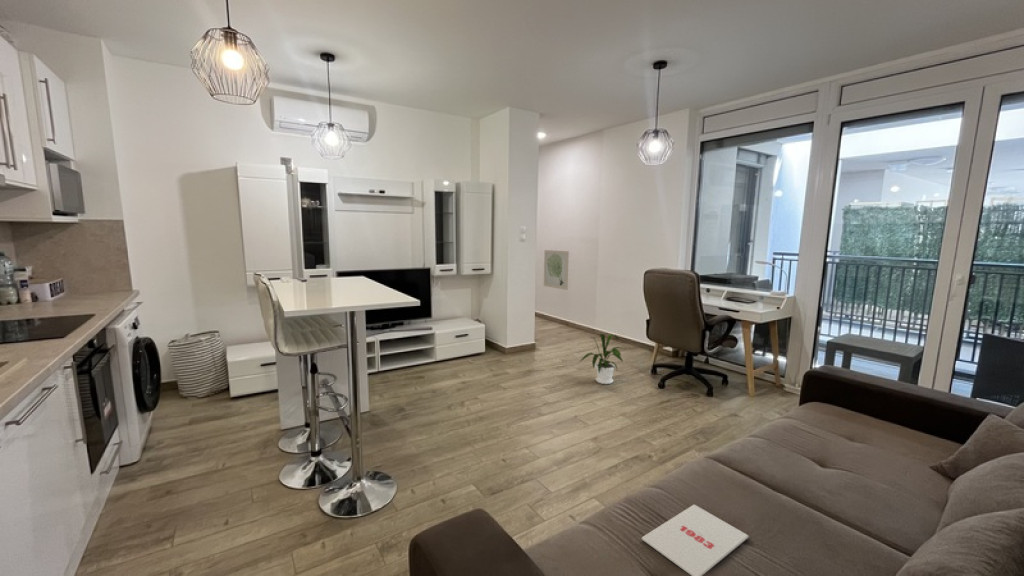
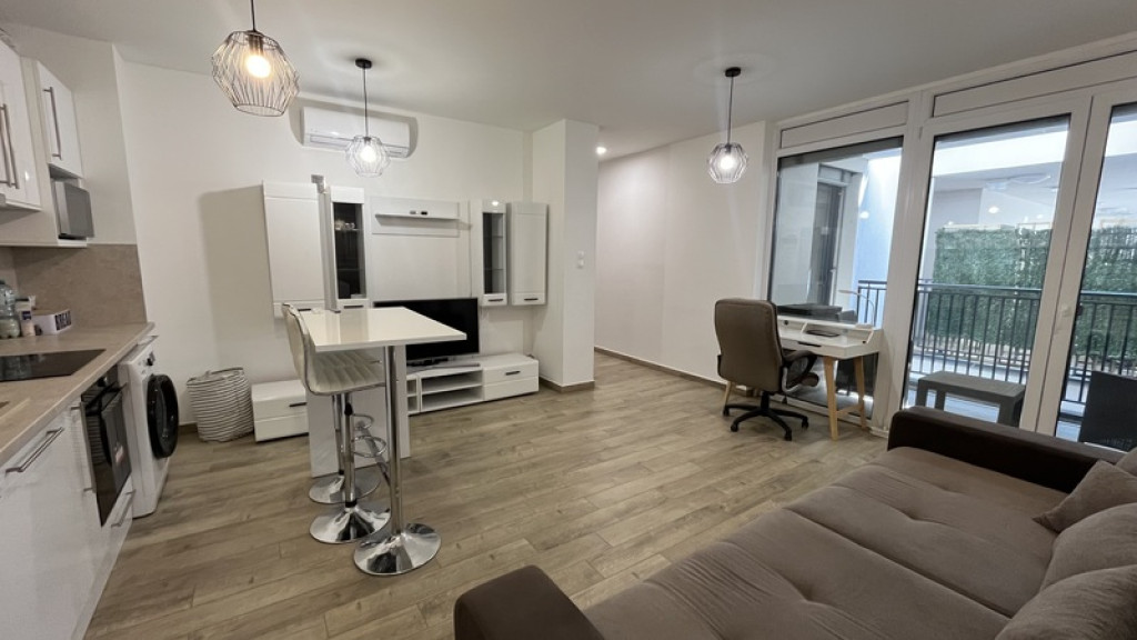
- wall art (555, 269)
- house plant (605, 357)
- magazine (695, 537)
